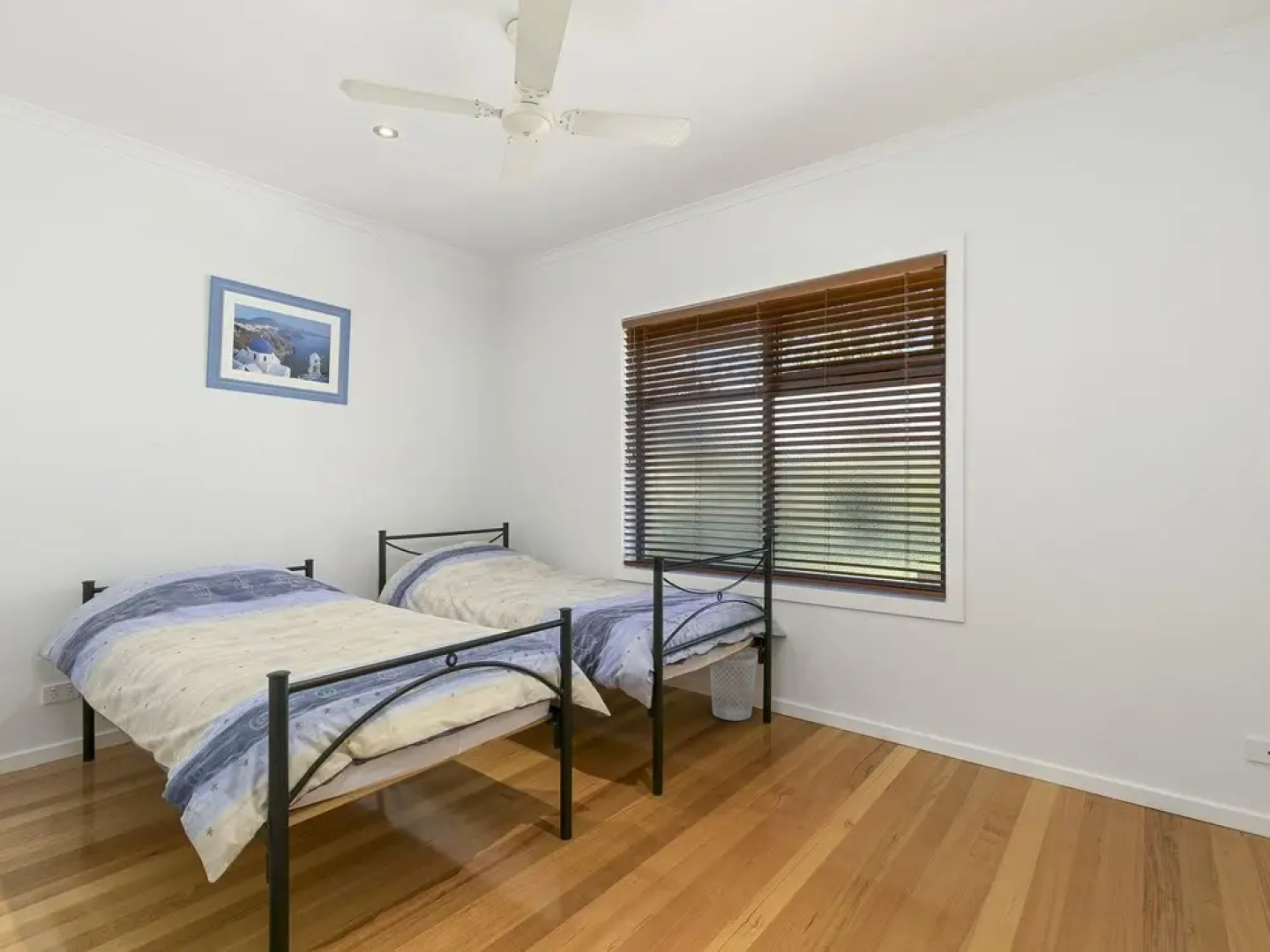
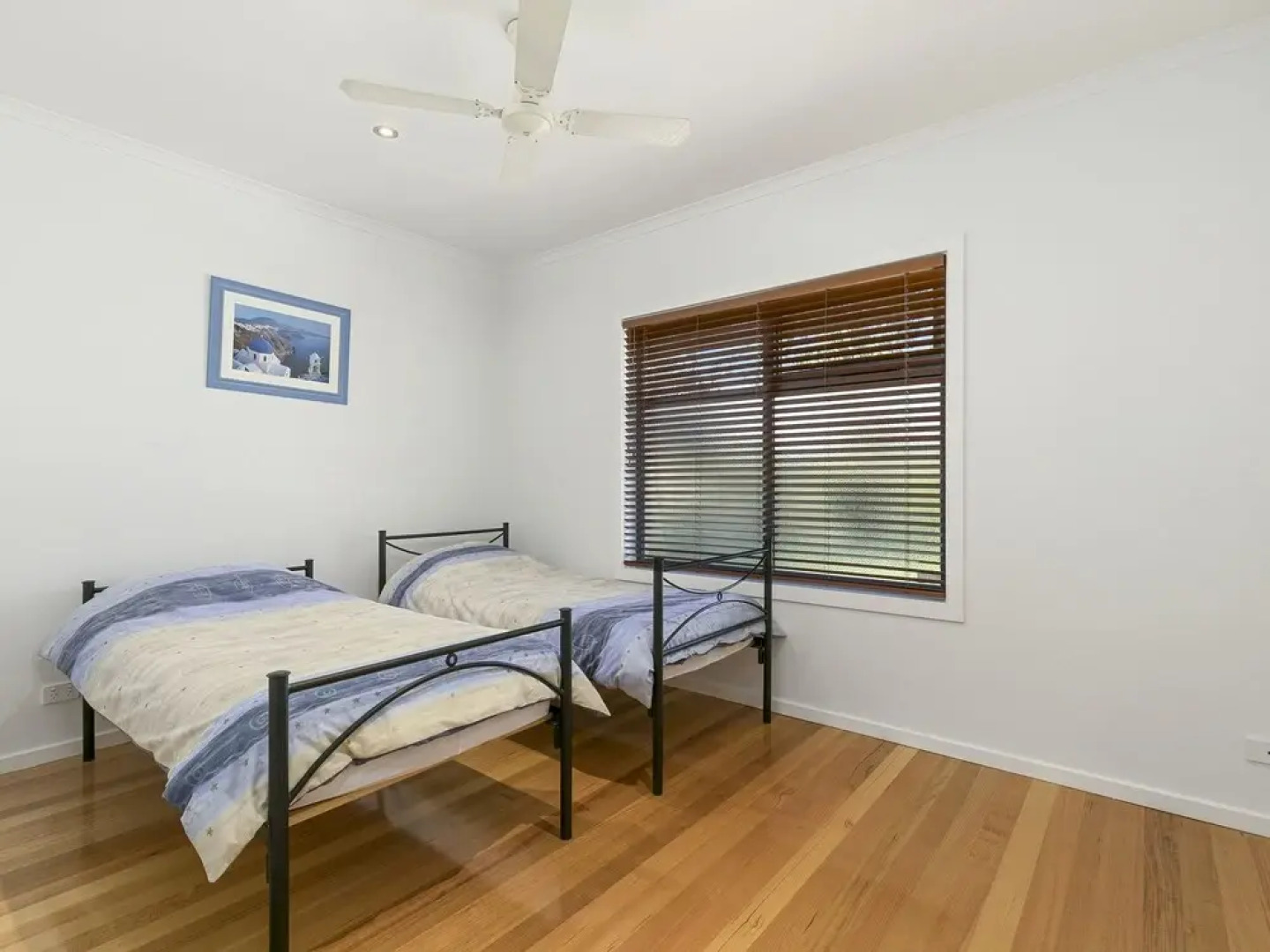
- wastebasket (732, 684)
